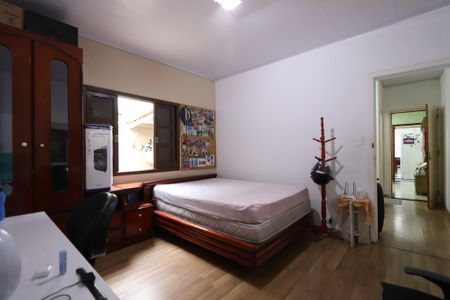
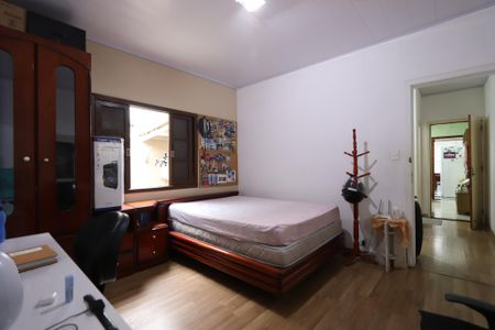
+ notebook (24, 257)
